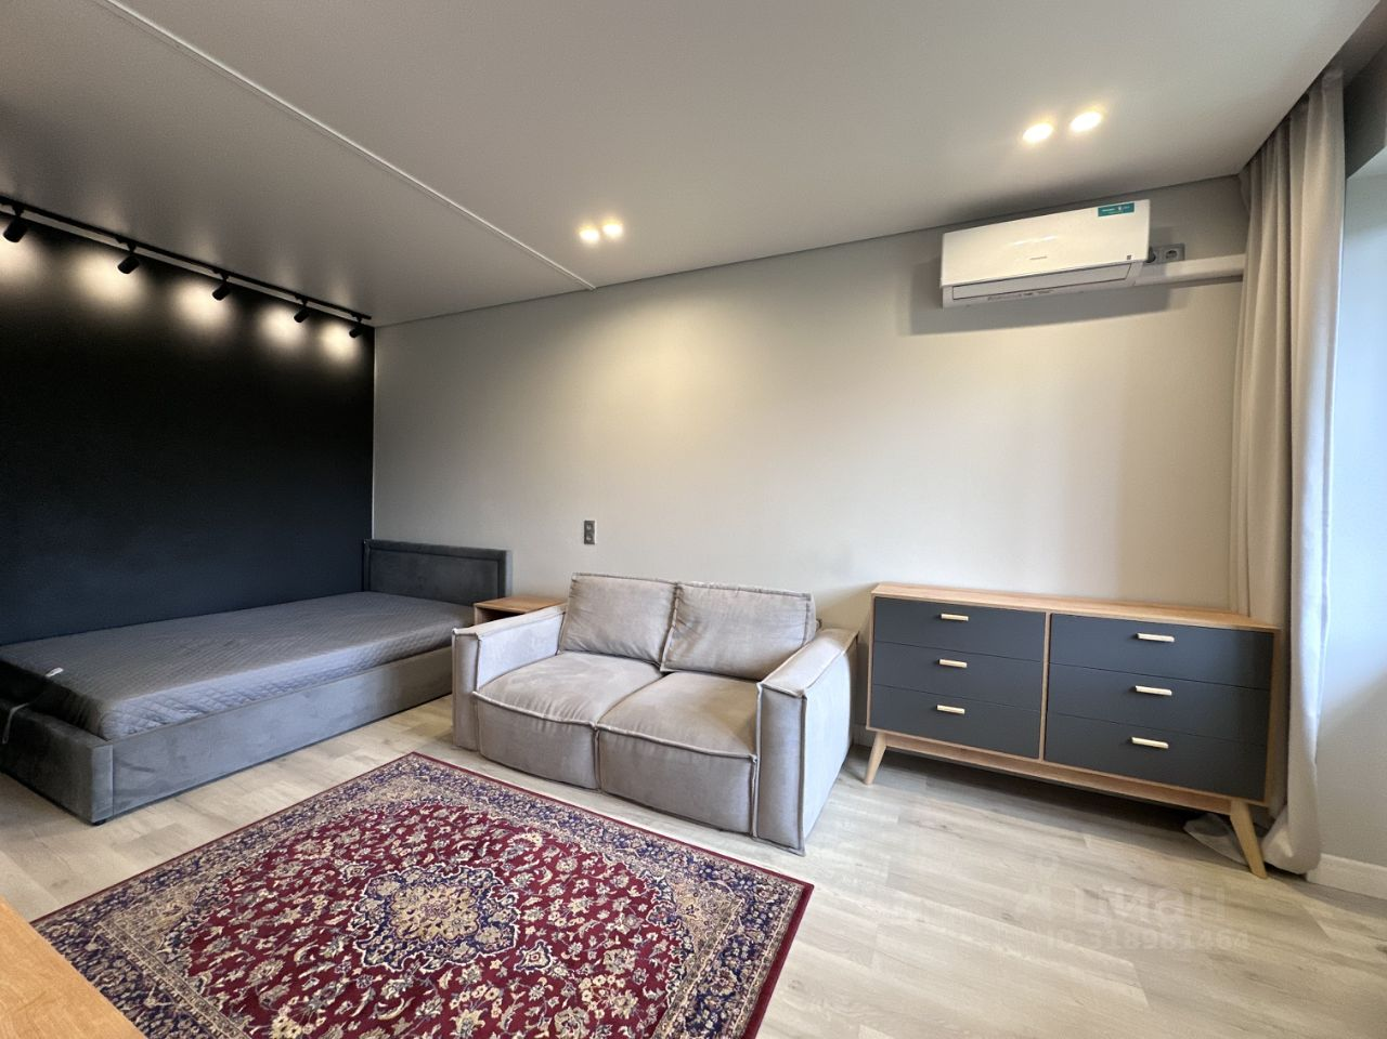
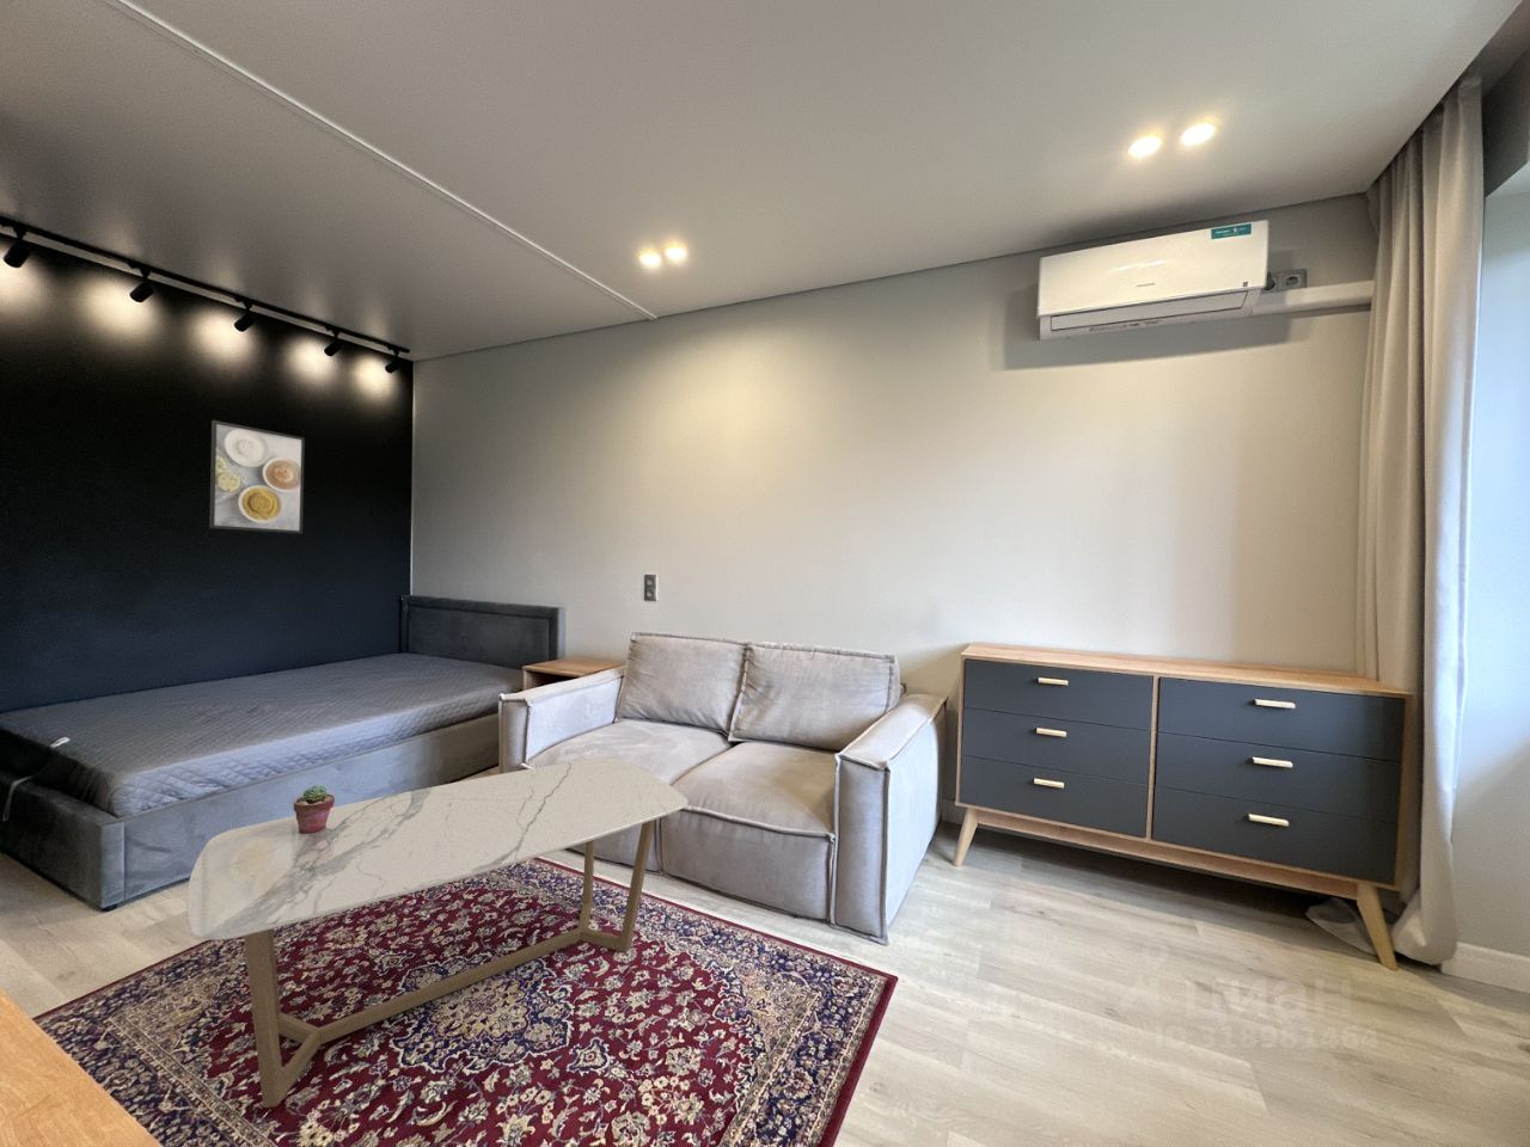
+ potted succulent (313, 806)
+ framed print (259, 481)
+ coffee table (465, 877)
